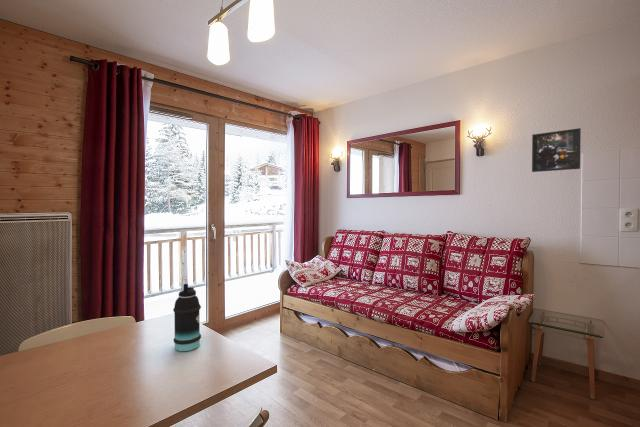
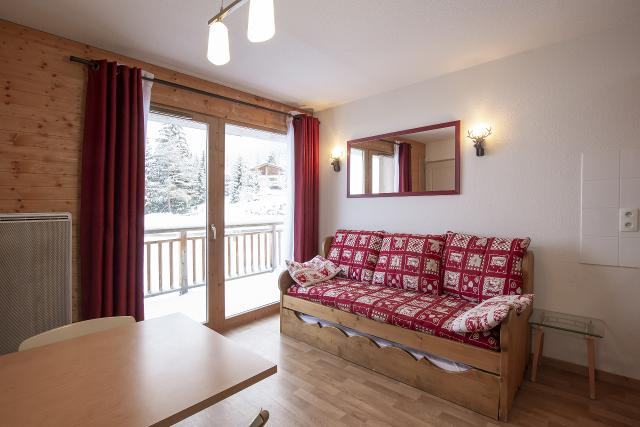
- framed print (555, 151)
- bottle (189, 312)
